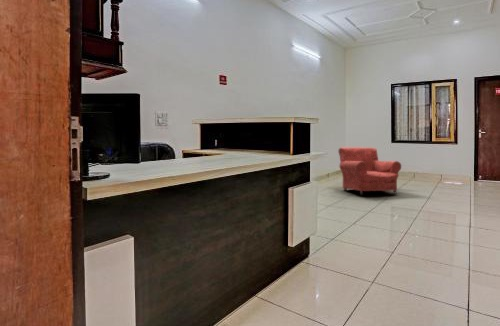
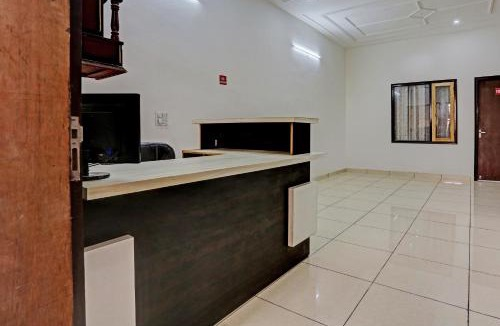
- armchair (368, 169)
